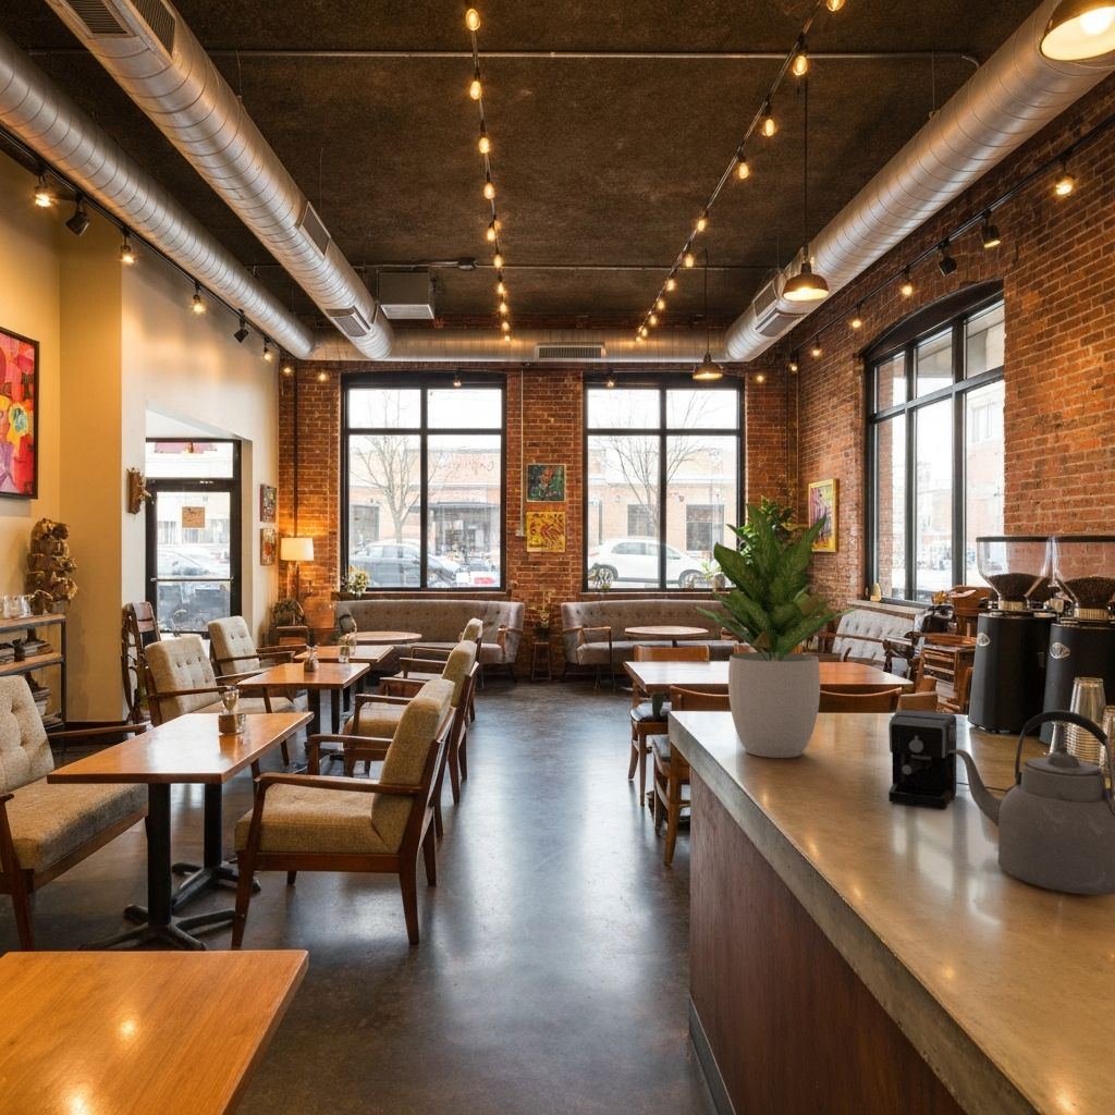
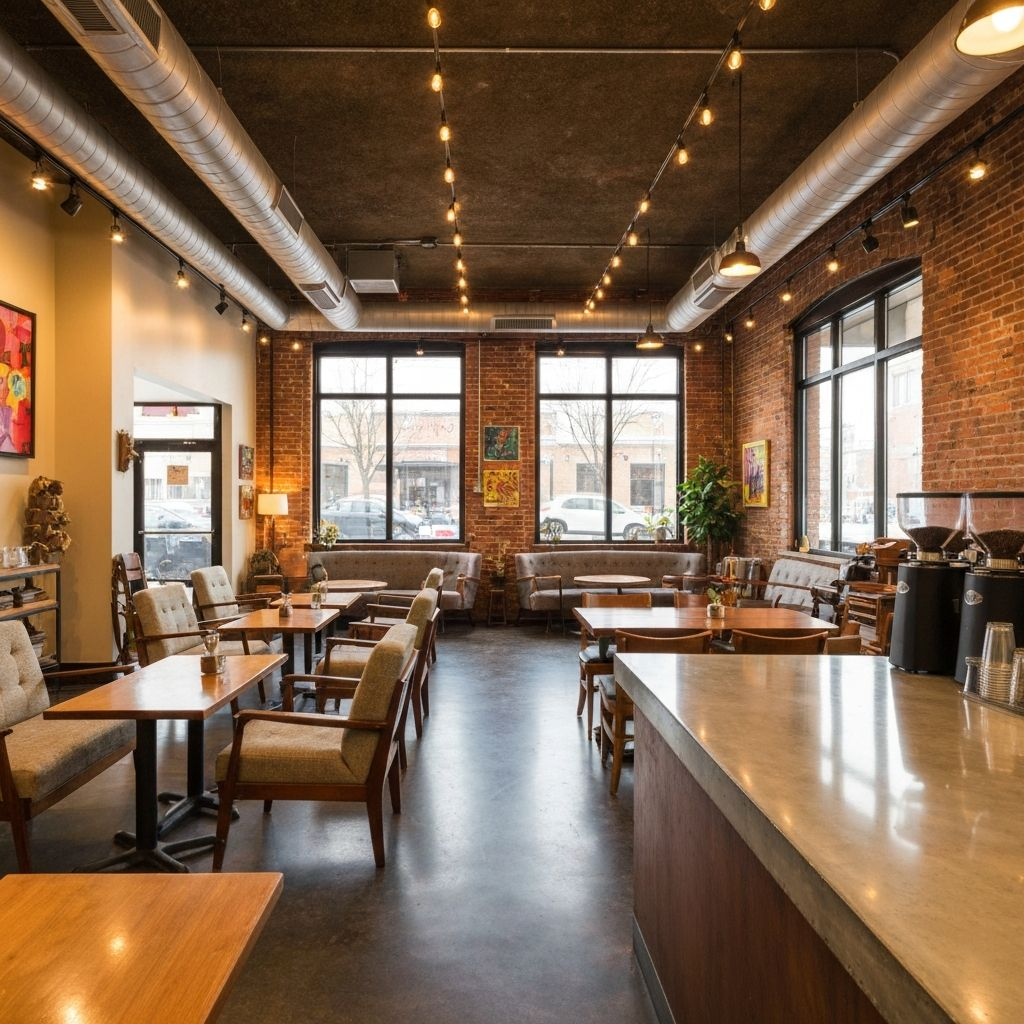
- kettle (1033, 787)
- potted plant (780, 626)
- coffee maker (955, 760)
